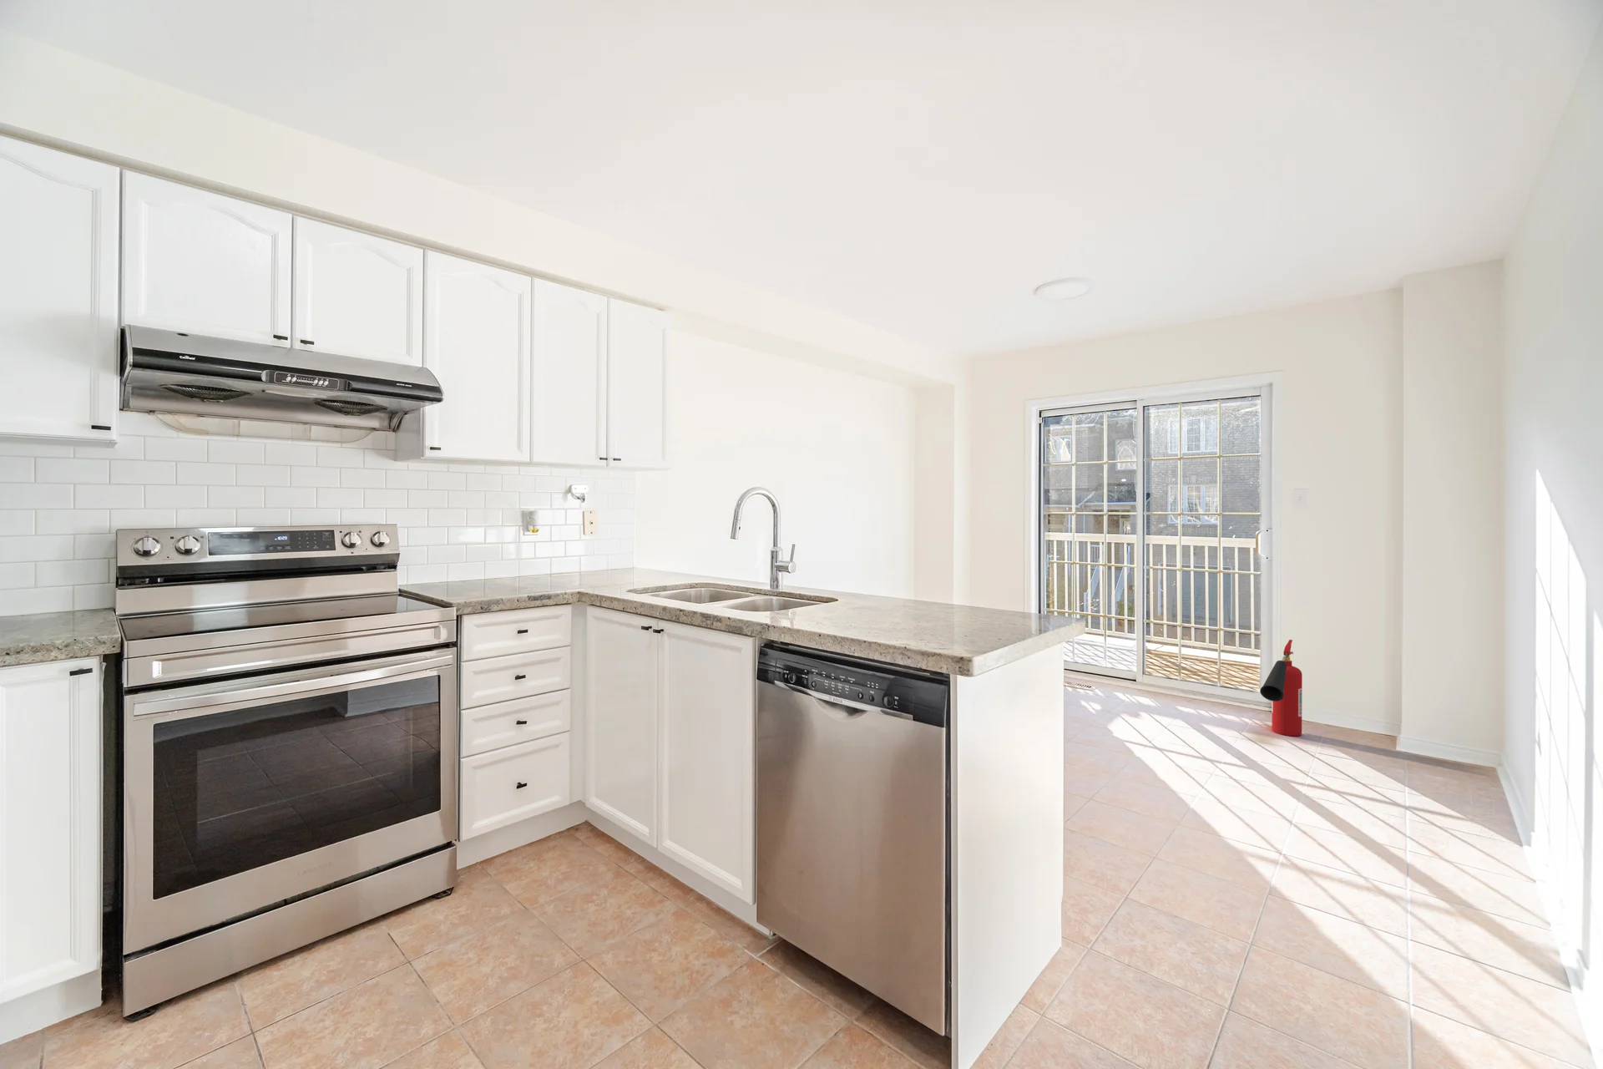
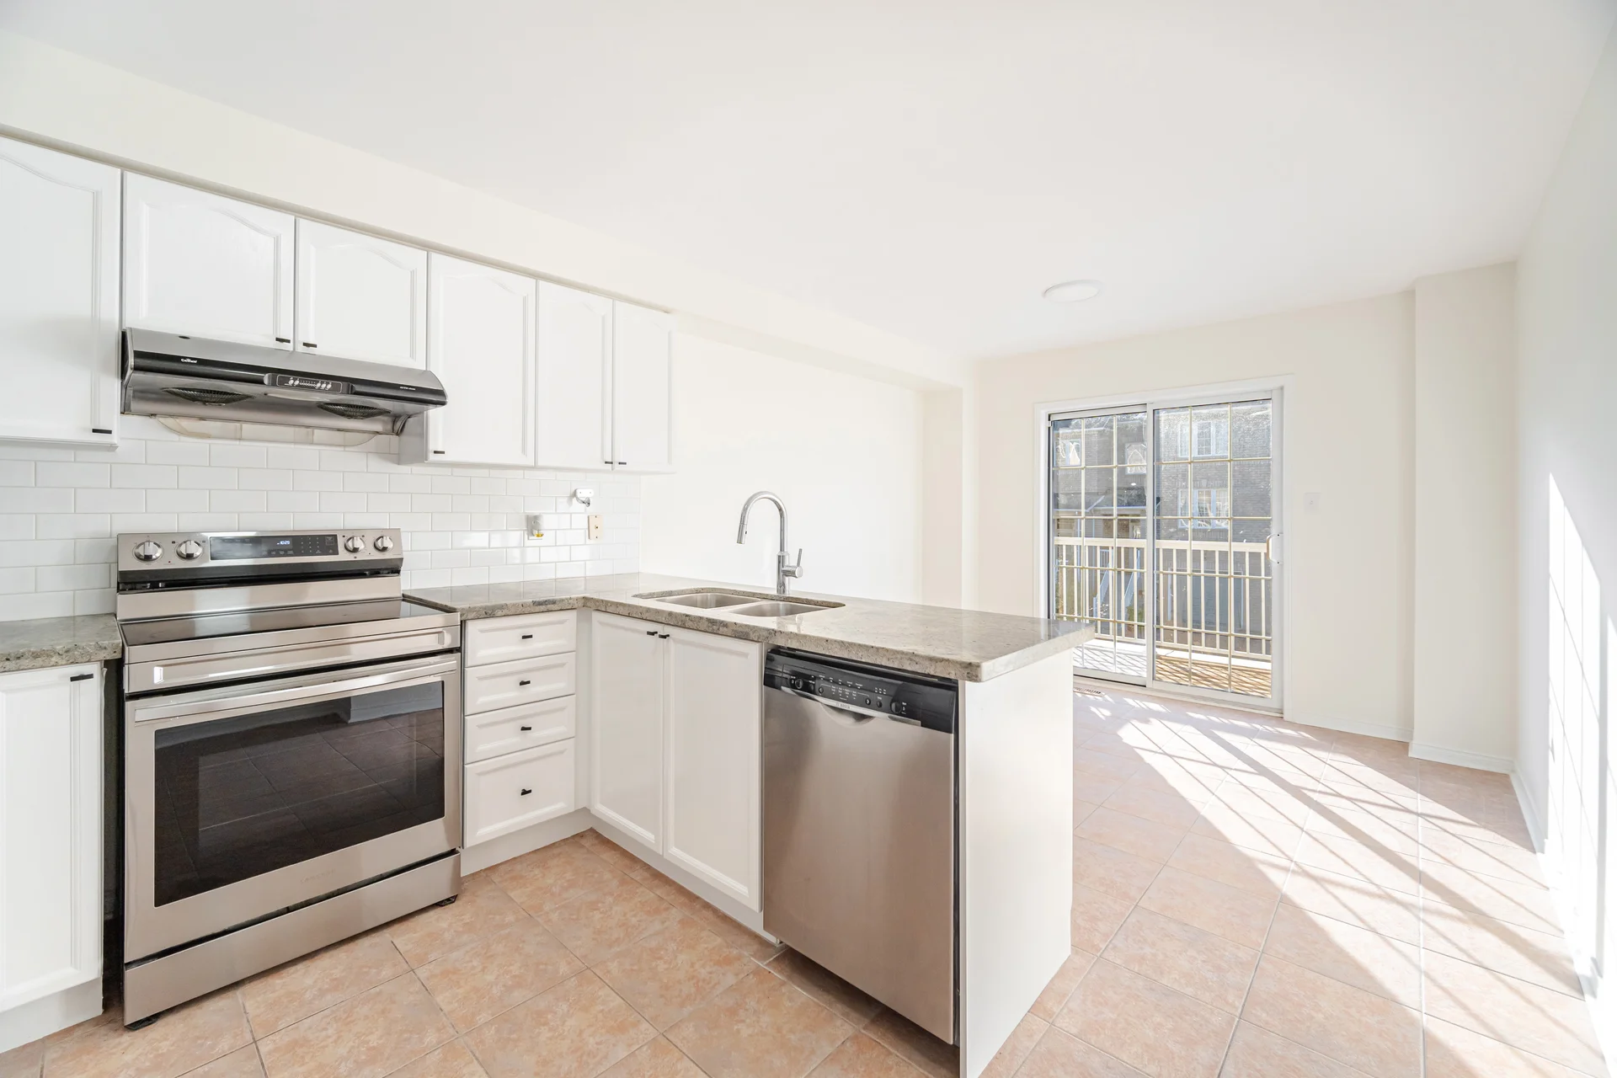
- fire extinguisher (1281, 690)
